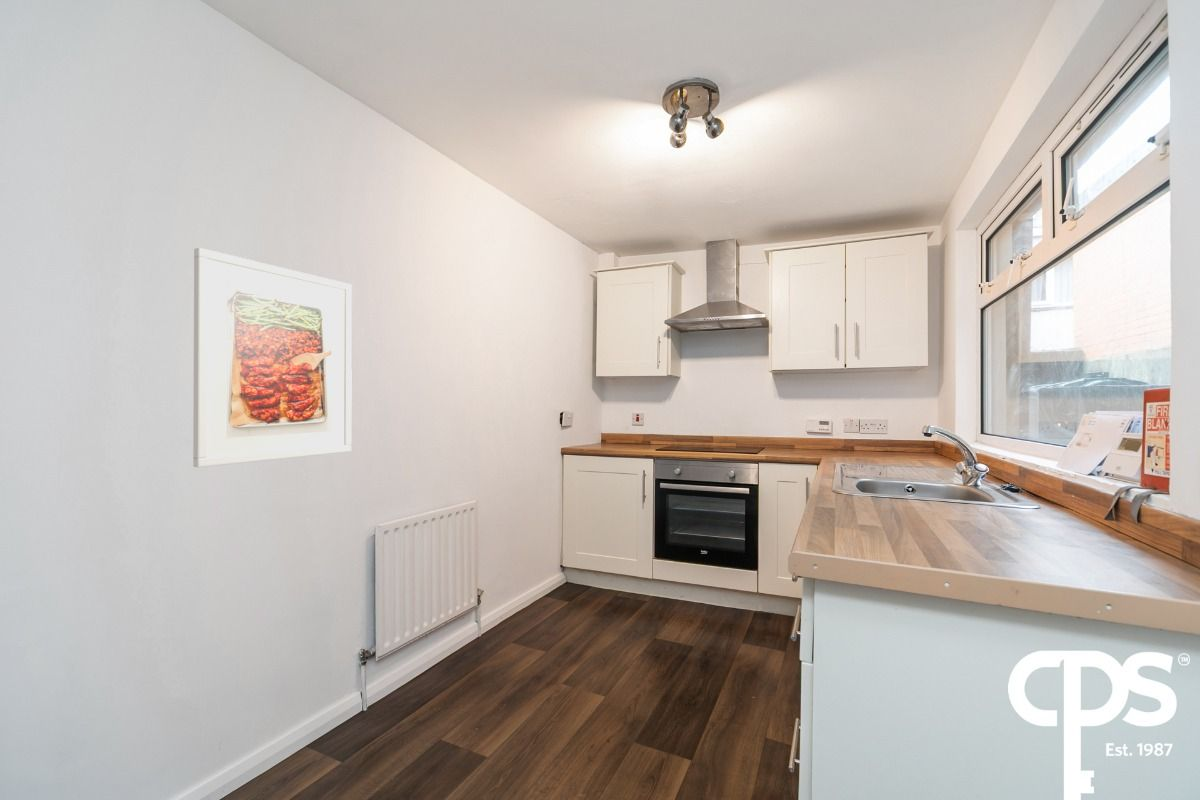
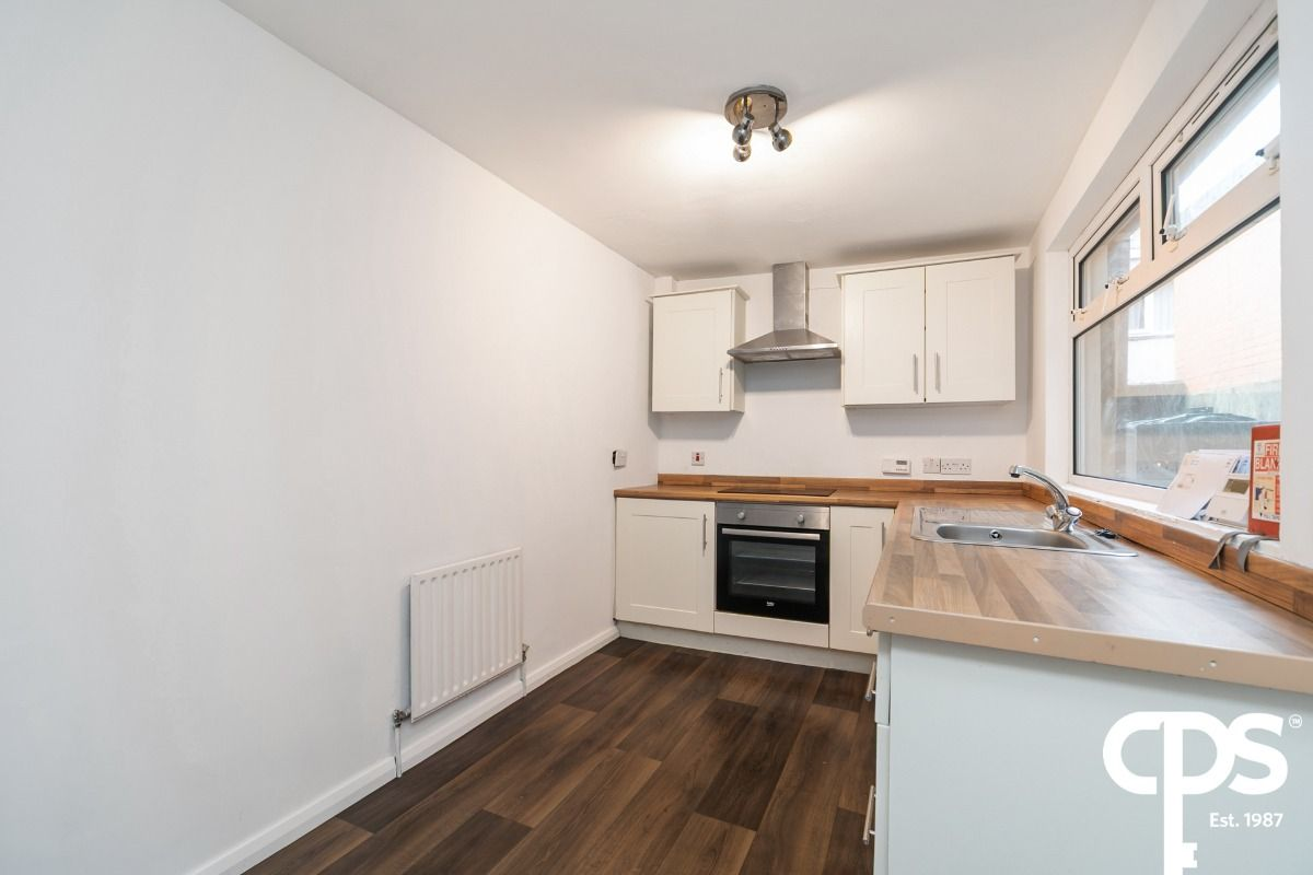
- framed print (283, 363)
